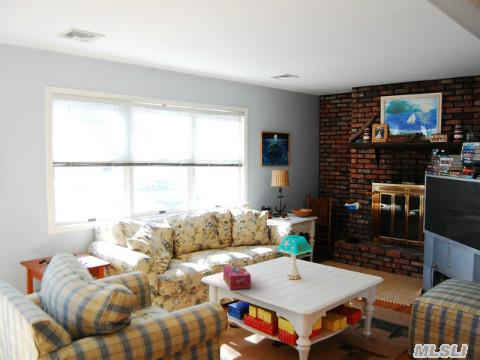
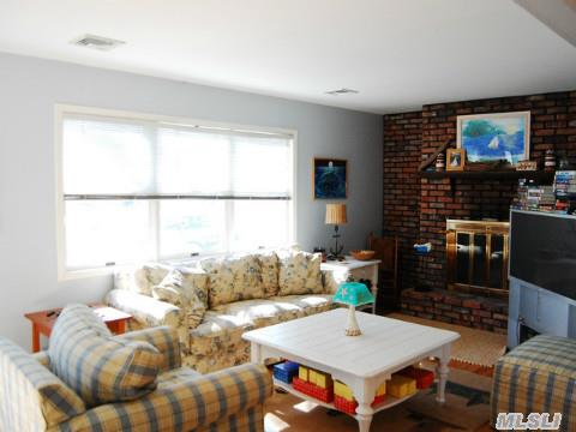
- tissue box (236, 276)
